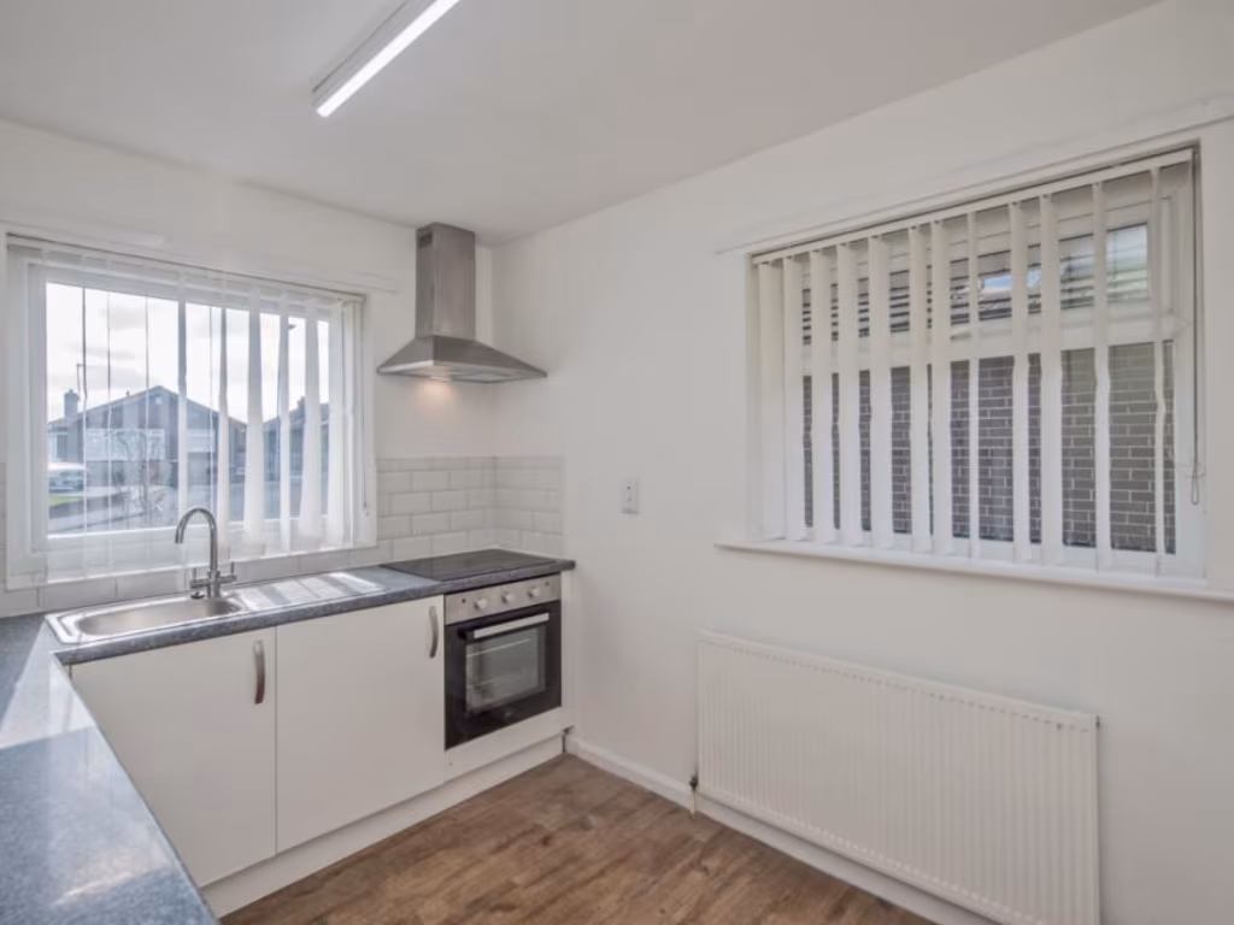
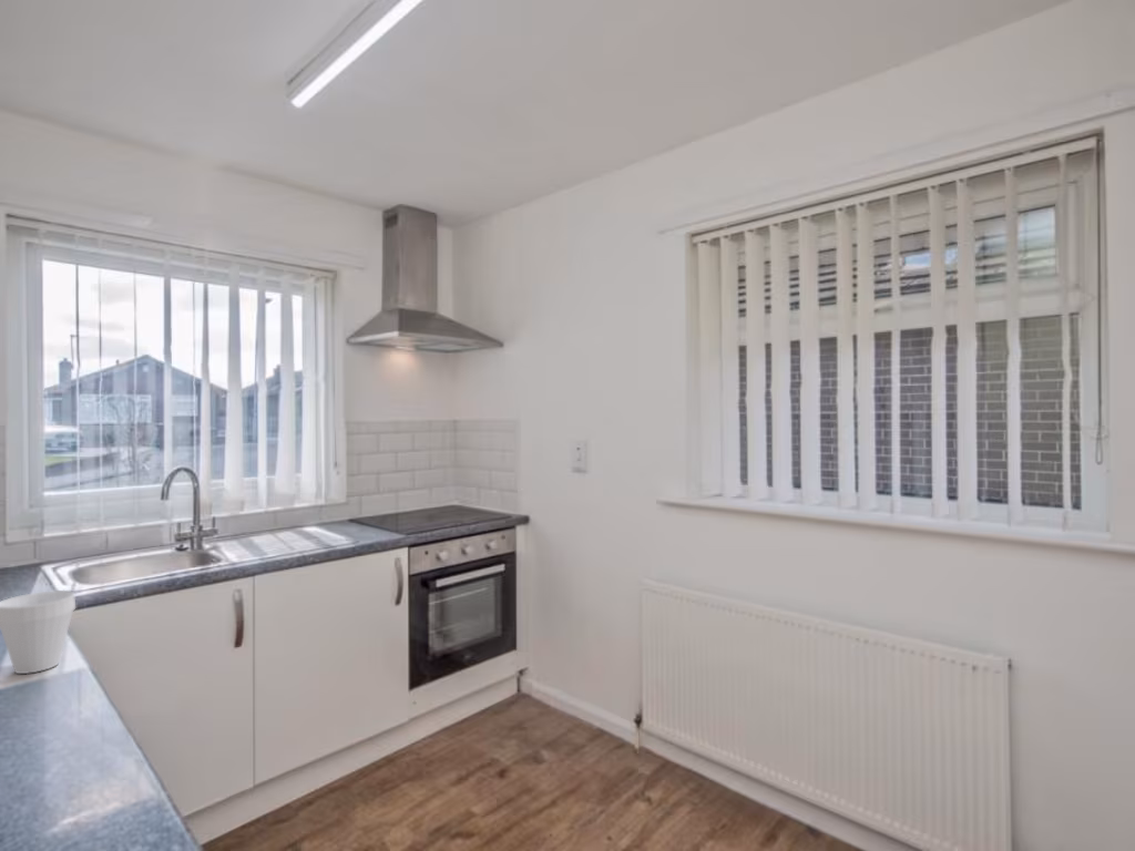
+ cup (37, 633)
